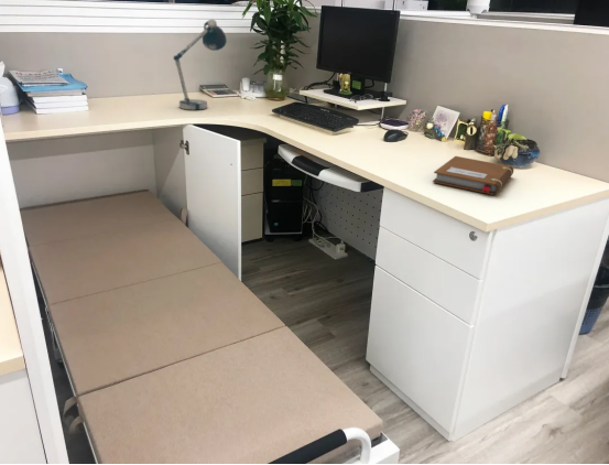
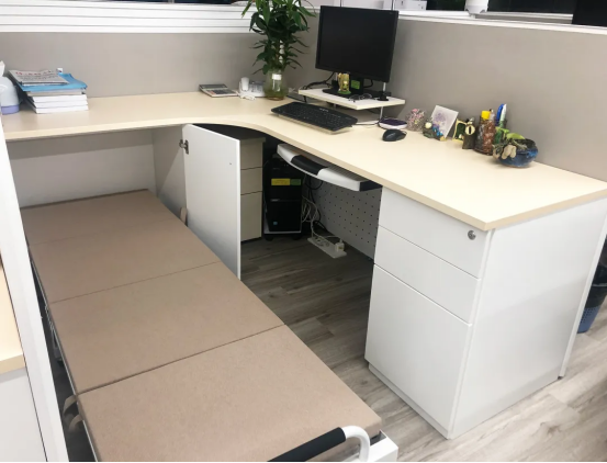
- desk lamp (208, 48)
- notebook (474, 174)
